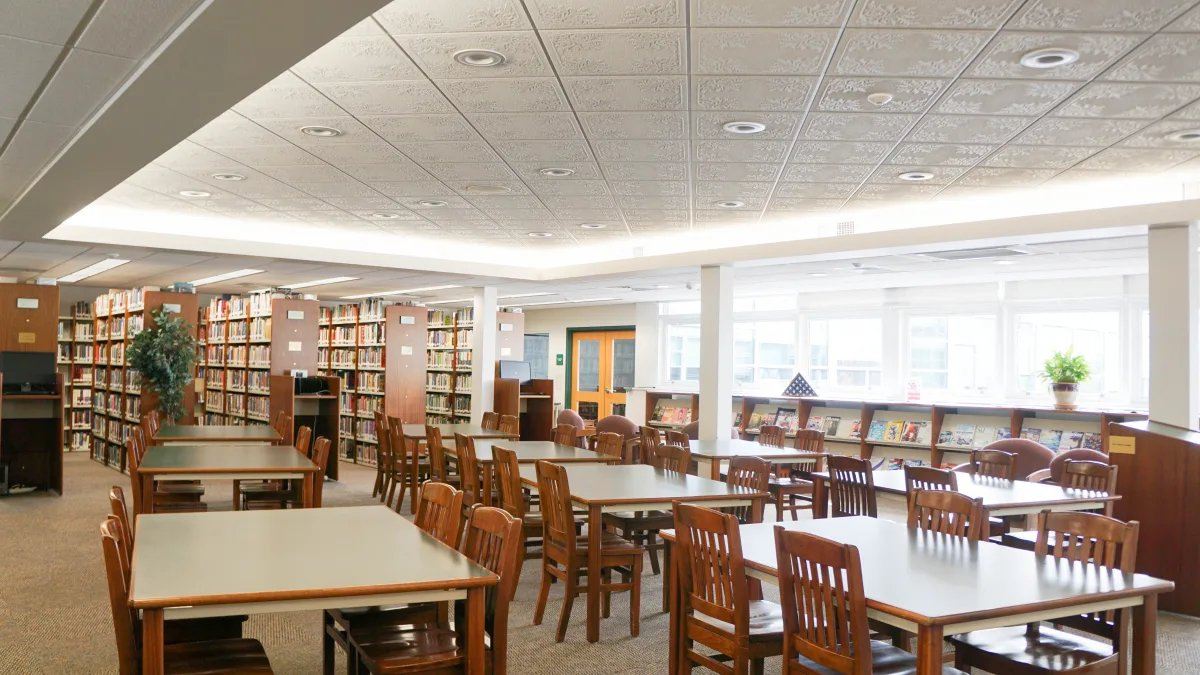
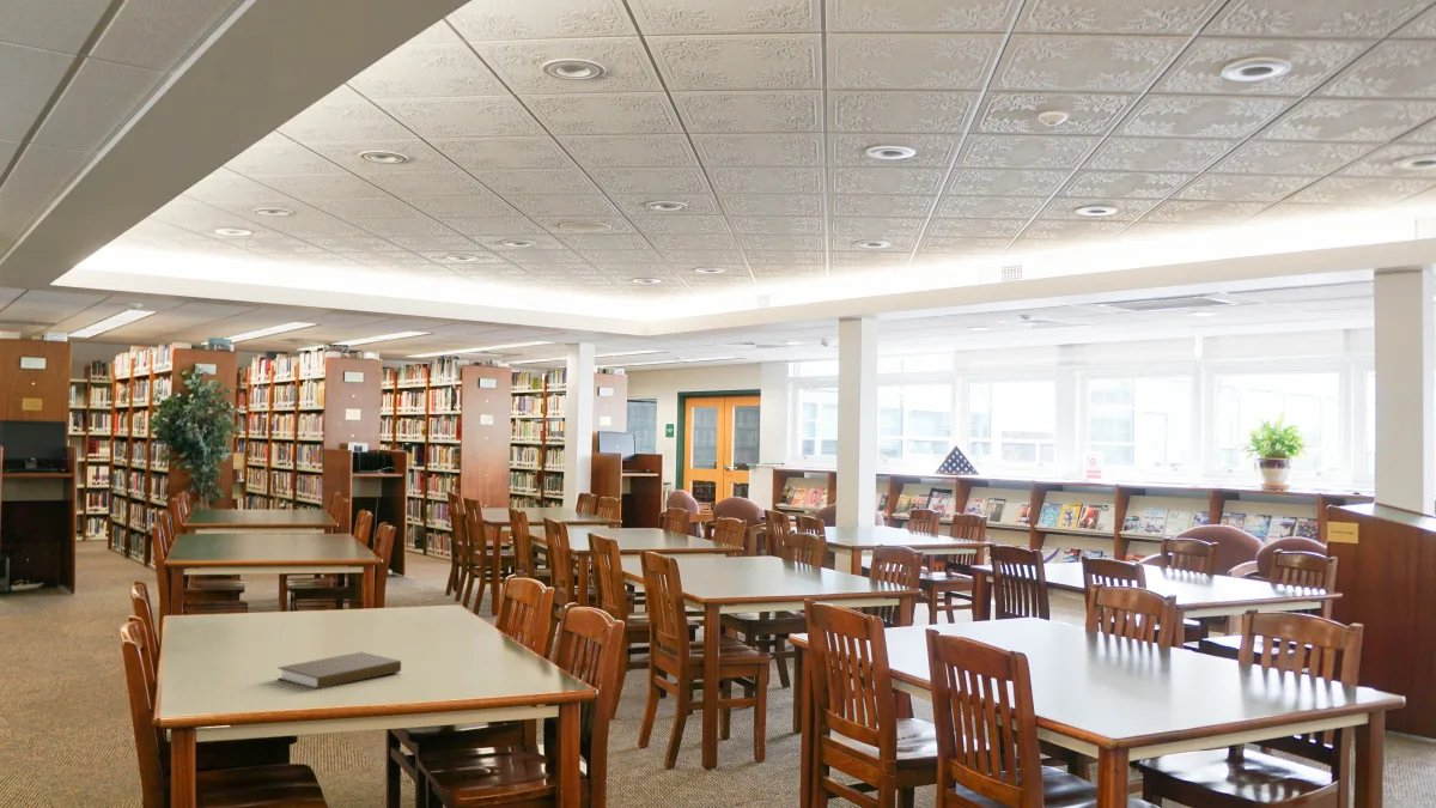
+ book (340, 669)
